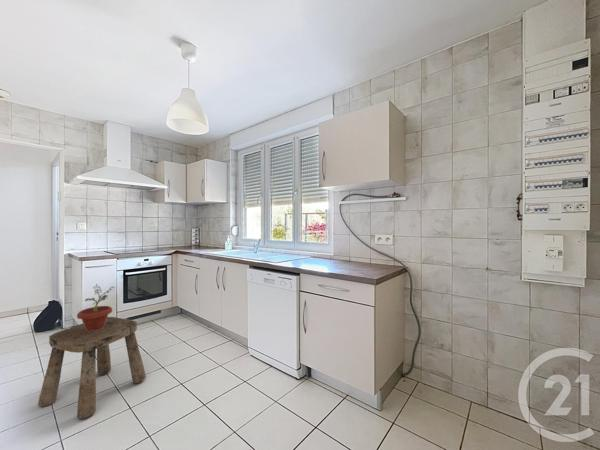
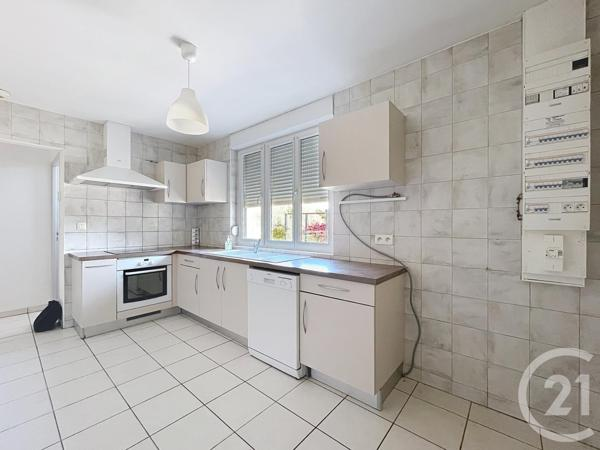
- potted plant (96, 306)
- stool (95, 360)
